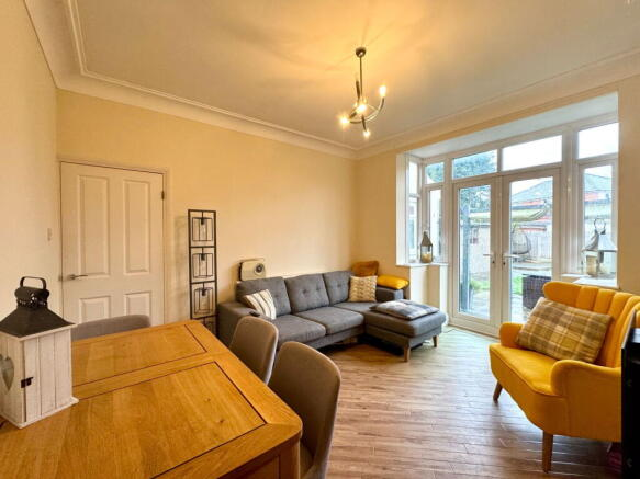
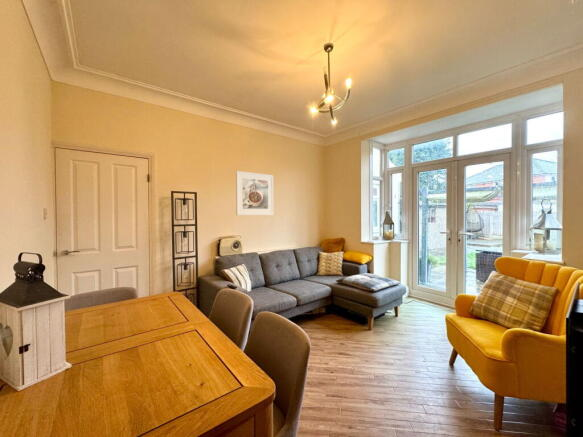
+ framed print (255, 194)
